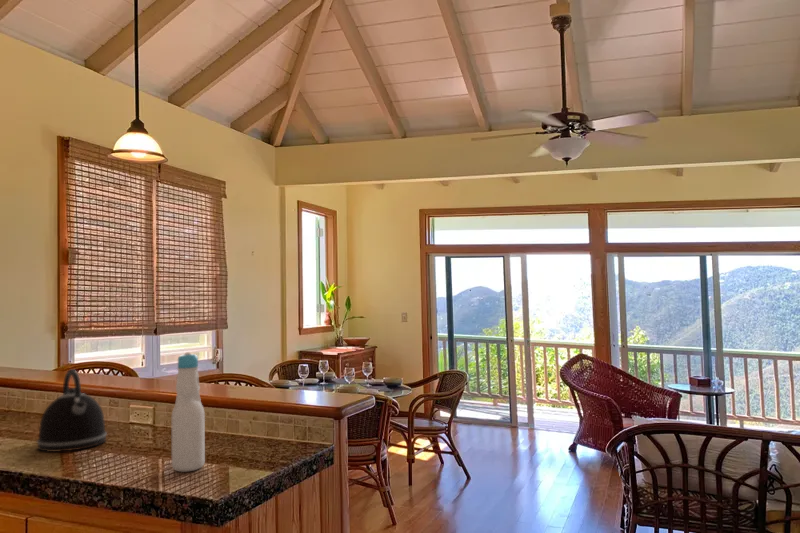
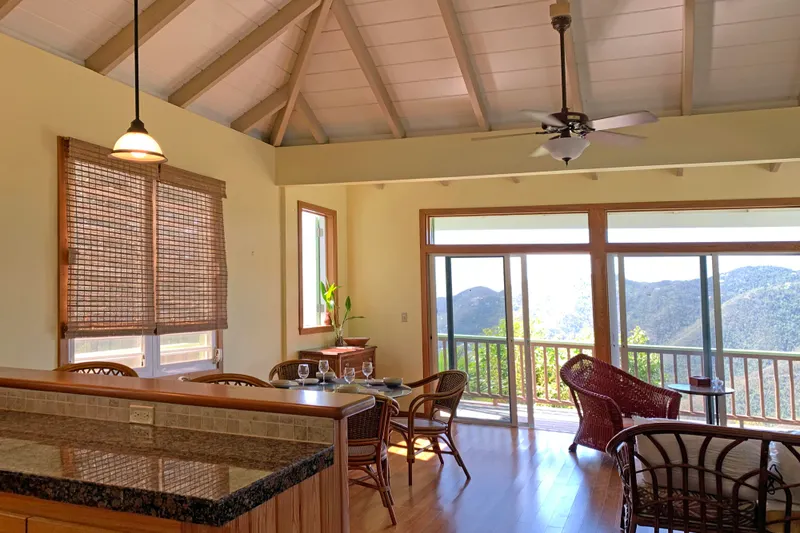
- bottle (188, 410)
- kettle (72, 406)
